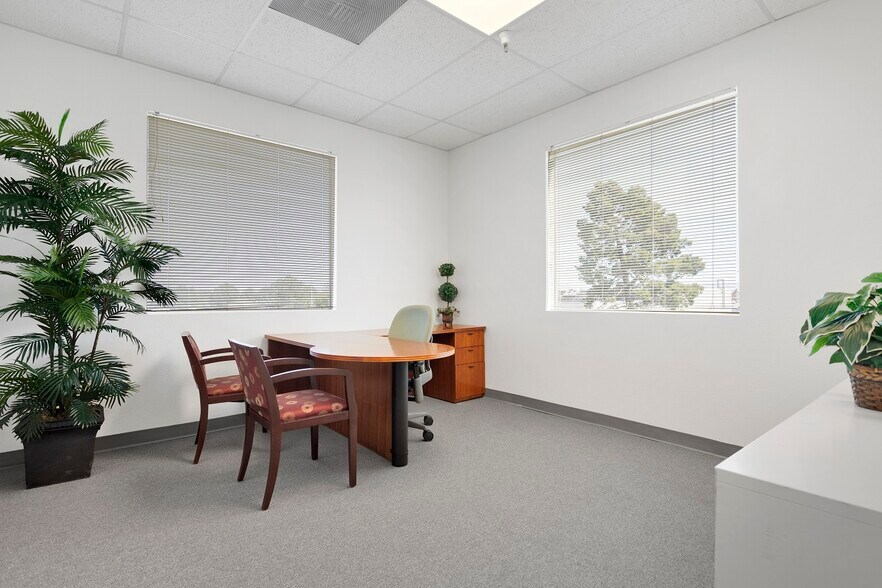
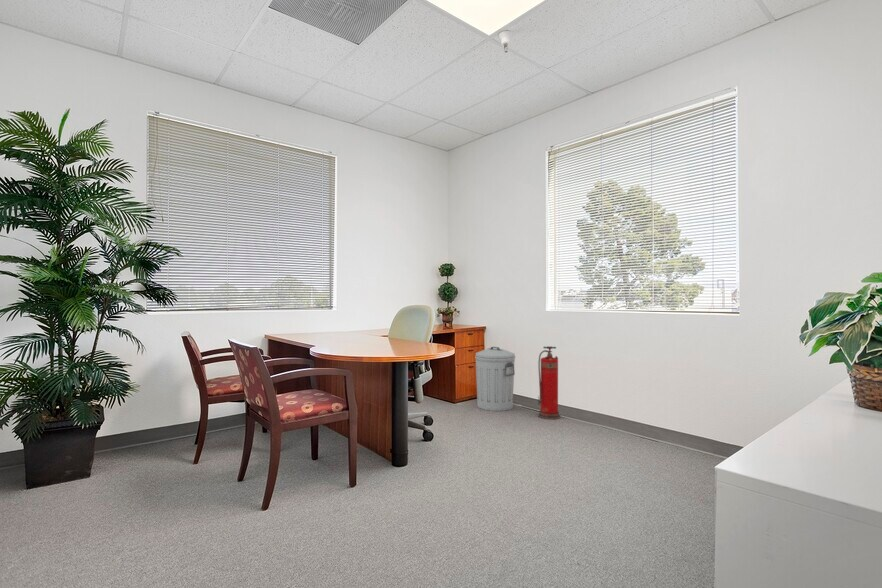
+ trash can (495, 376)
+ fire extinguisher (548, 381)
